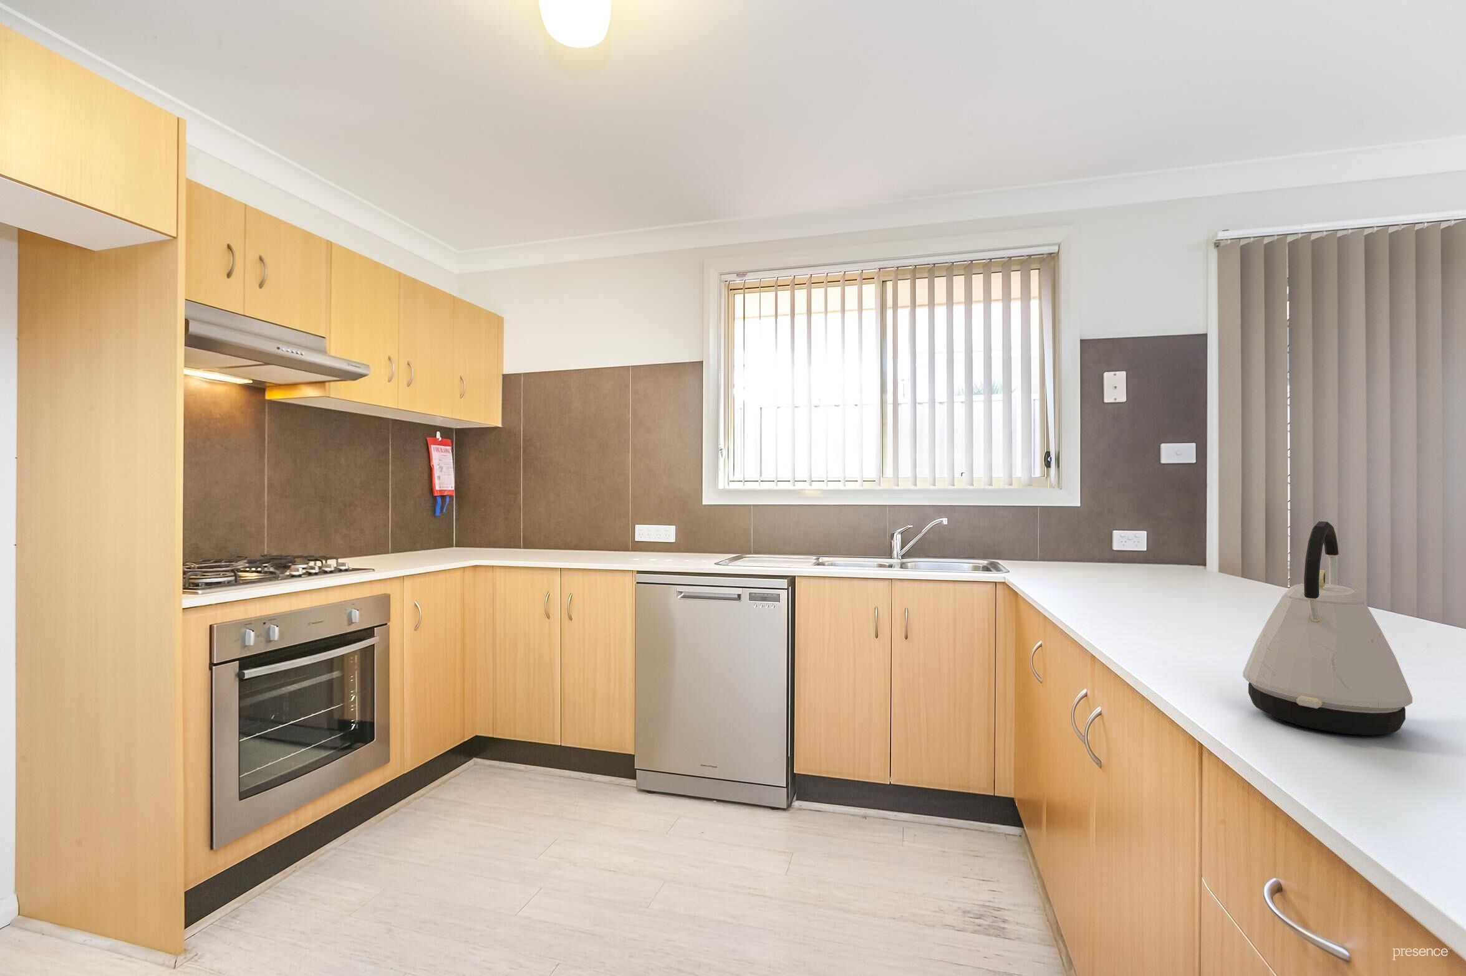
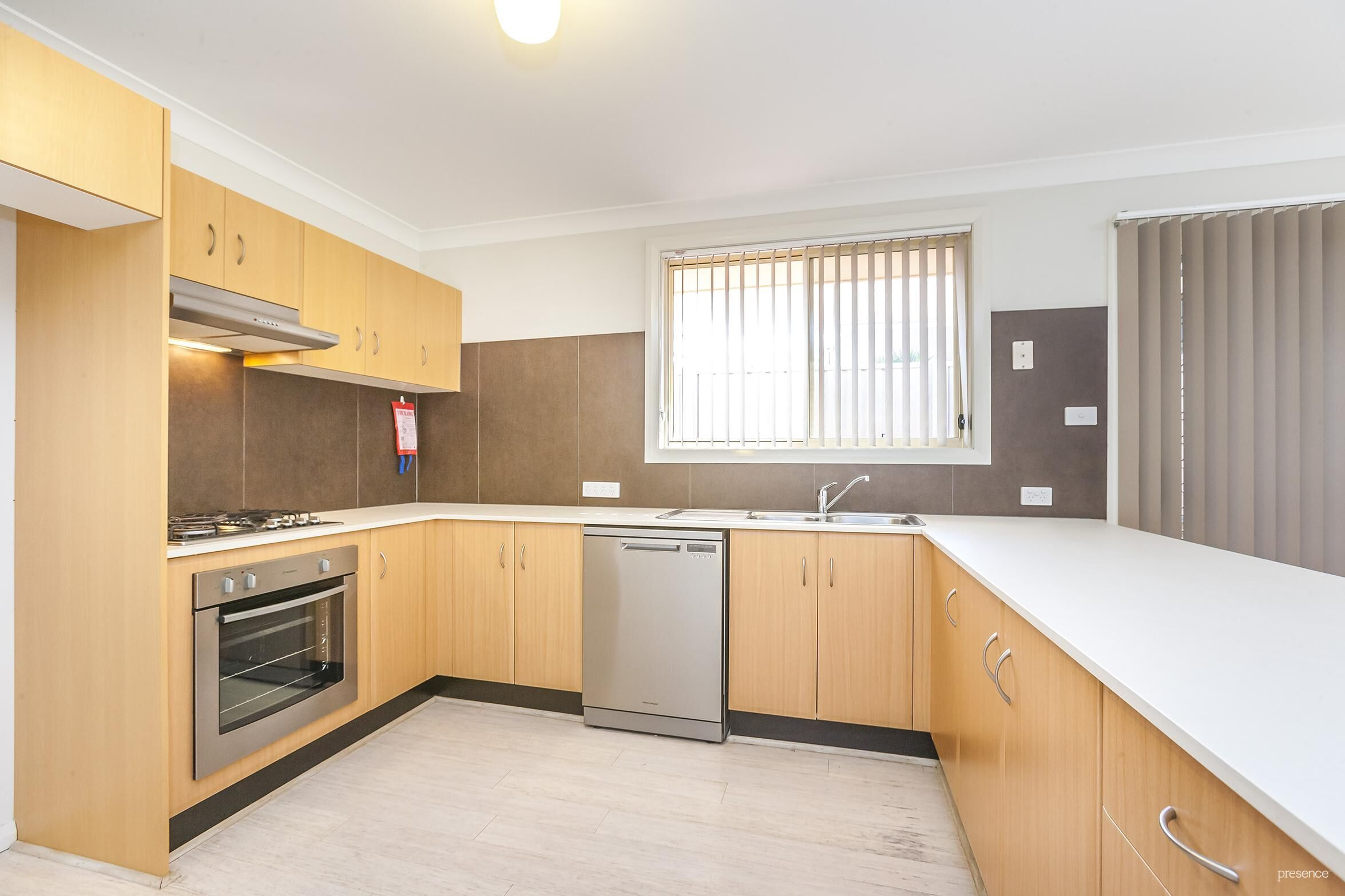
- kettle (1322, 619)
